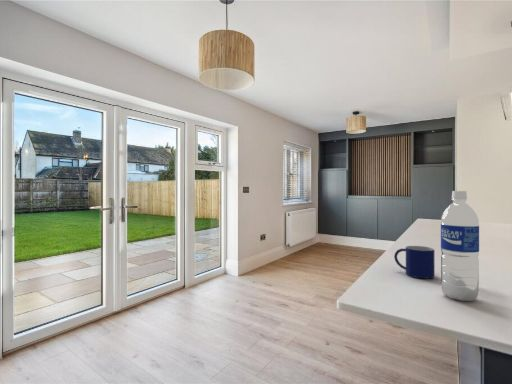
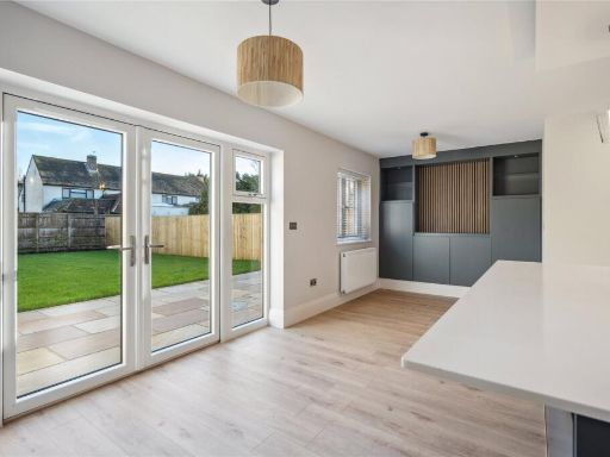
- water bottle (459, 244)
- mug (413, 260)
